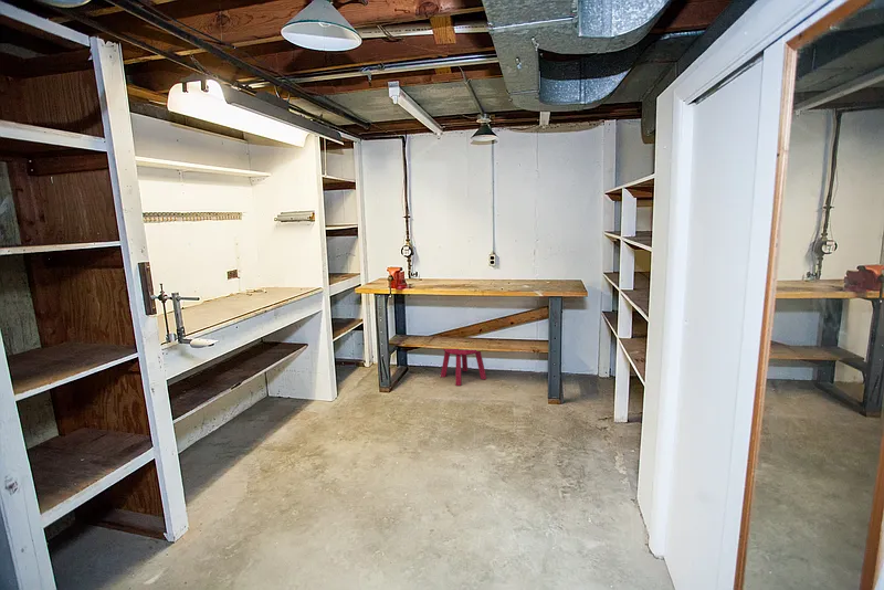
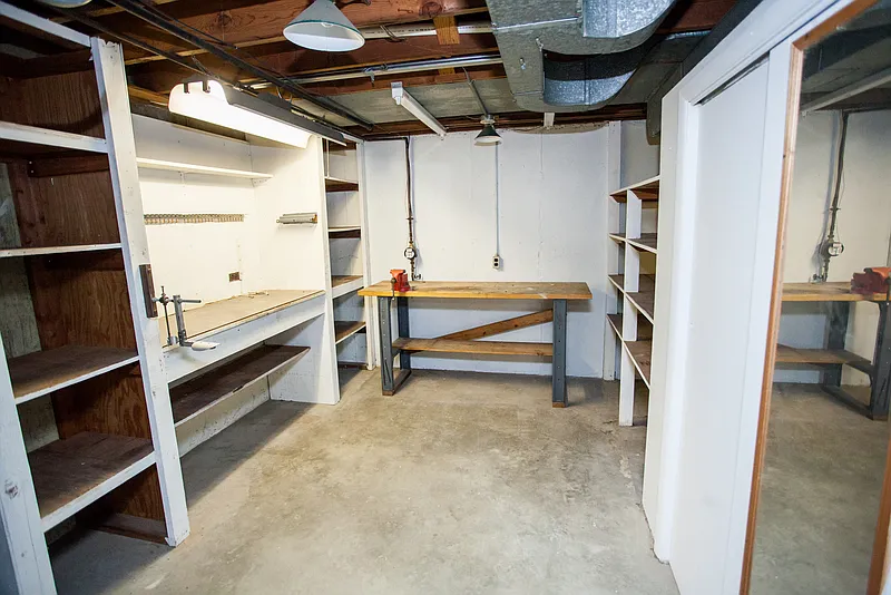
- stool (462, 361)
